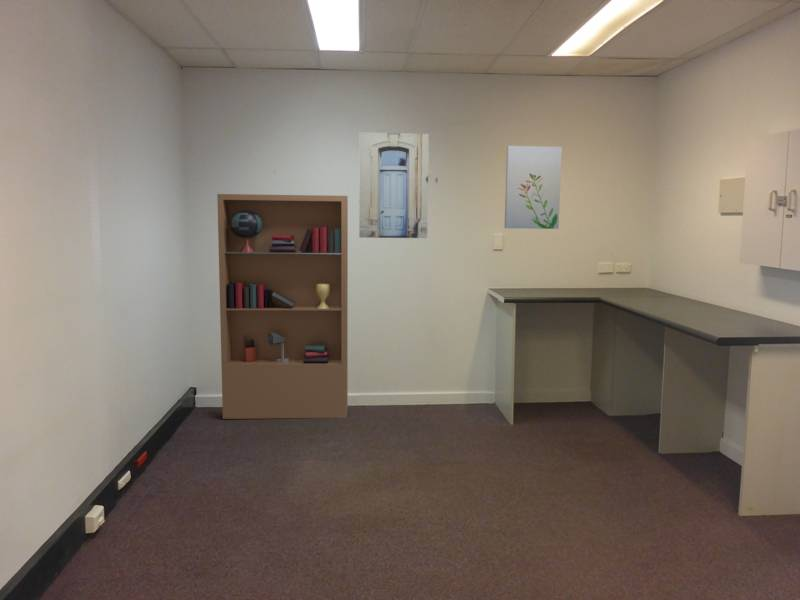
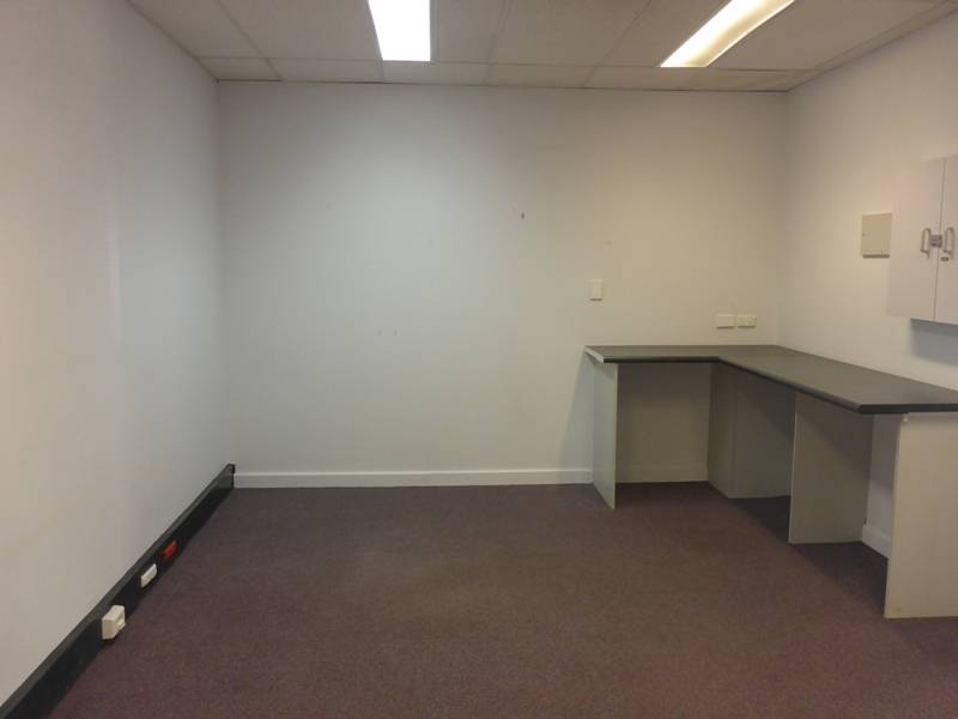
- bookcase (285, 307)
- wall art (393, 186)
- wall art (532, 187)
